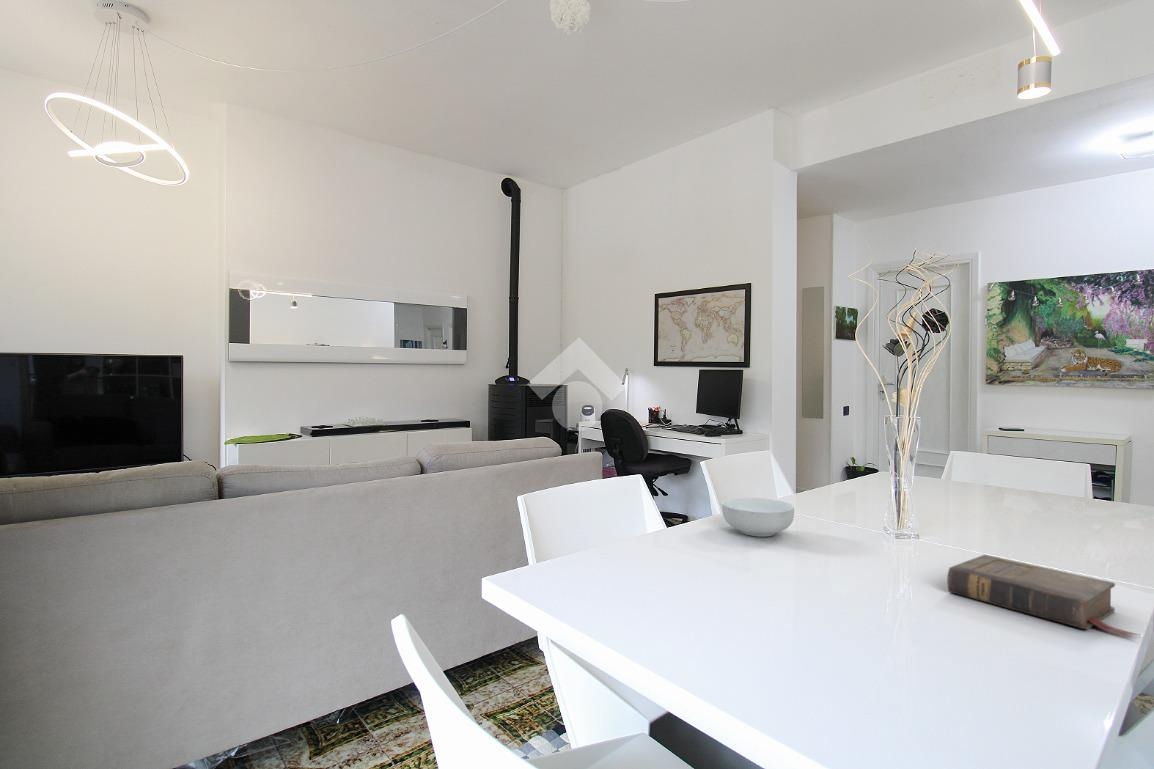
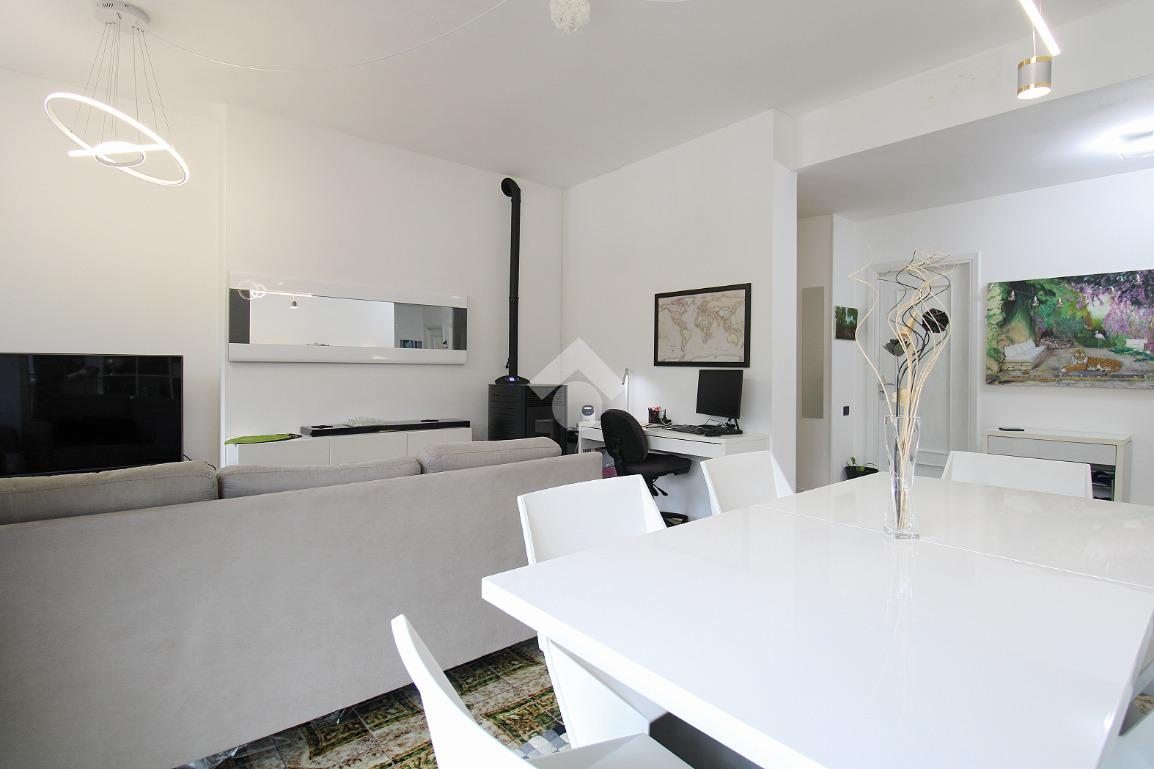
- cereal bowl (757, 518)
- book (1047, 592)
